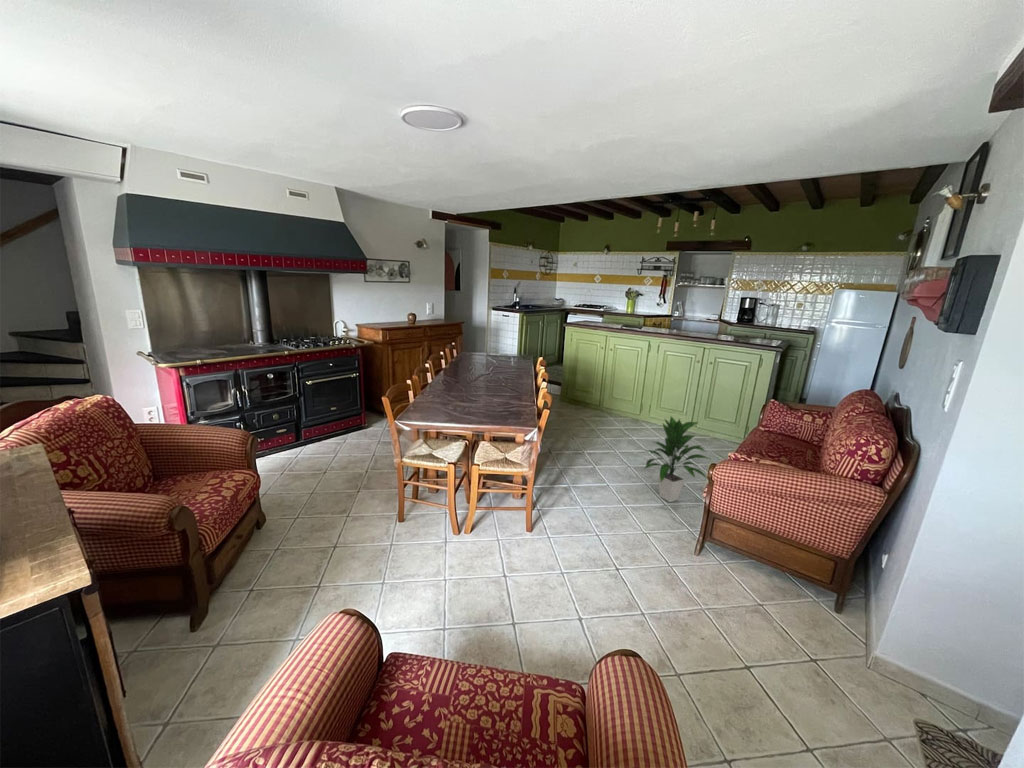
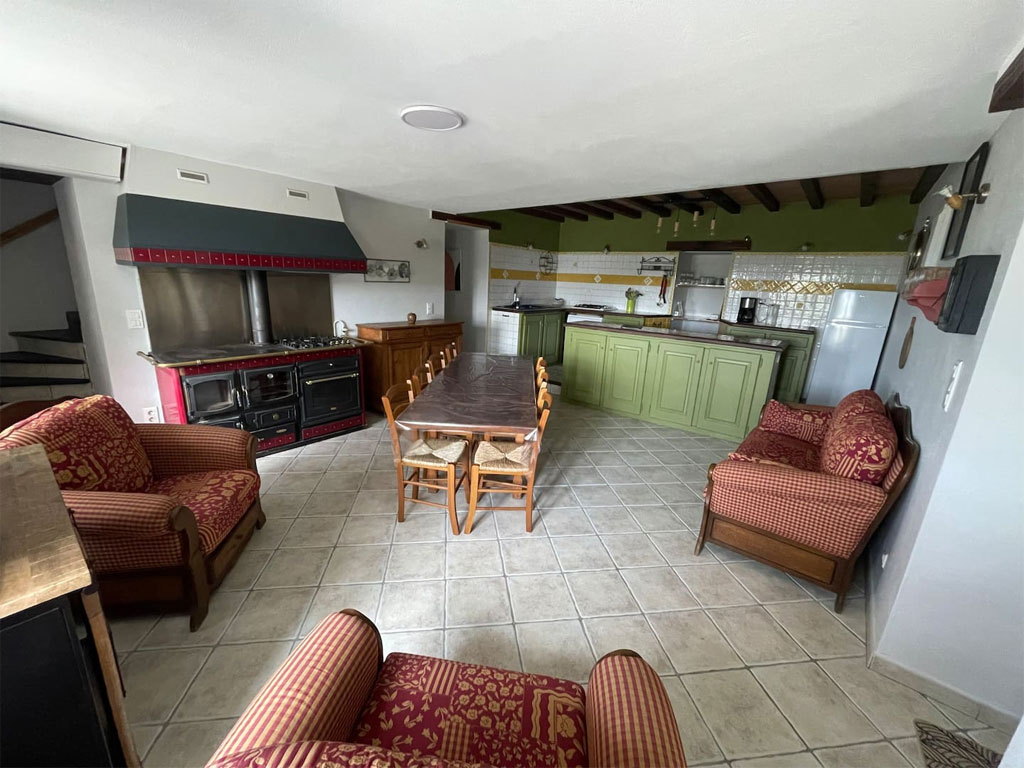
- indoor plant (673, 456)
